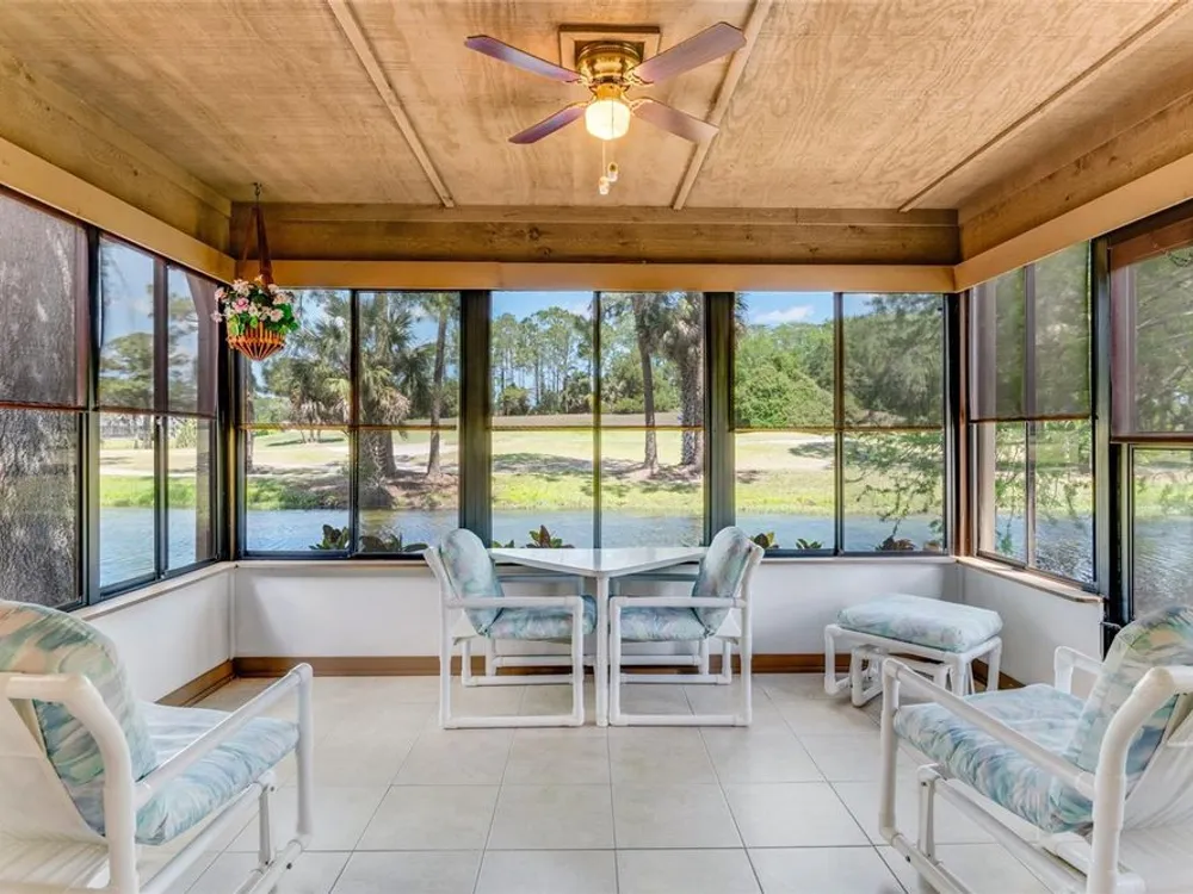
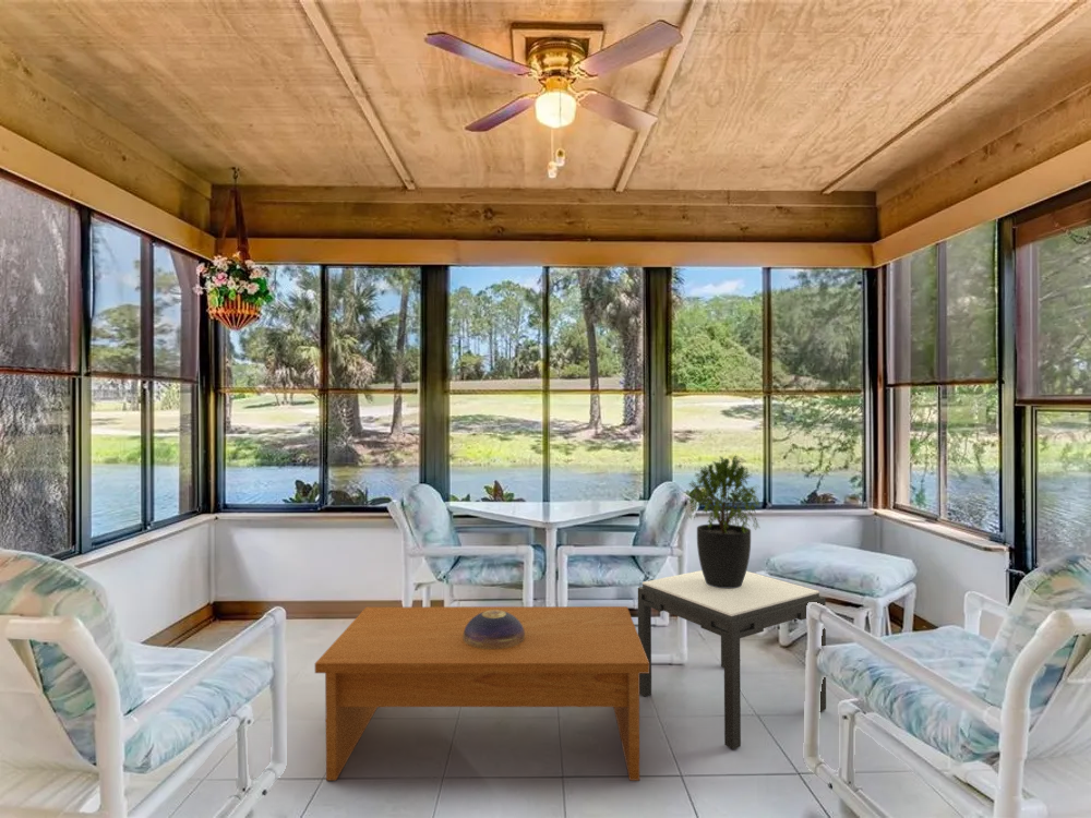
+ potted plant (720, 518)
+ decorative bowl (493, 624)
+ side table (729, 643)
+ coffee table (490, 683)
